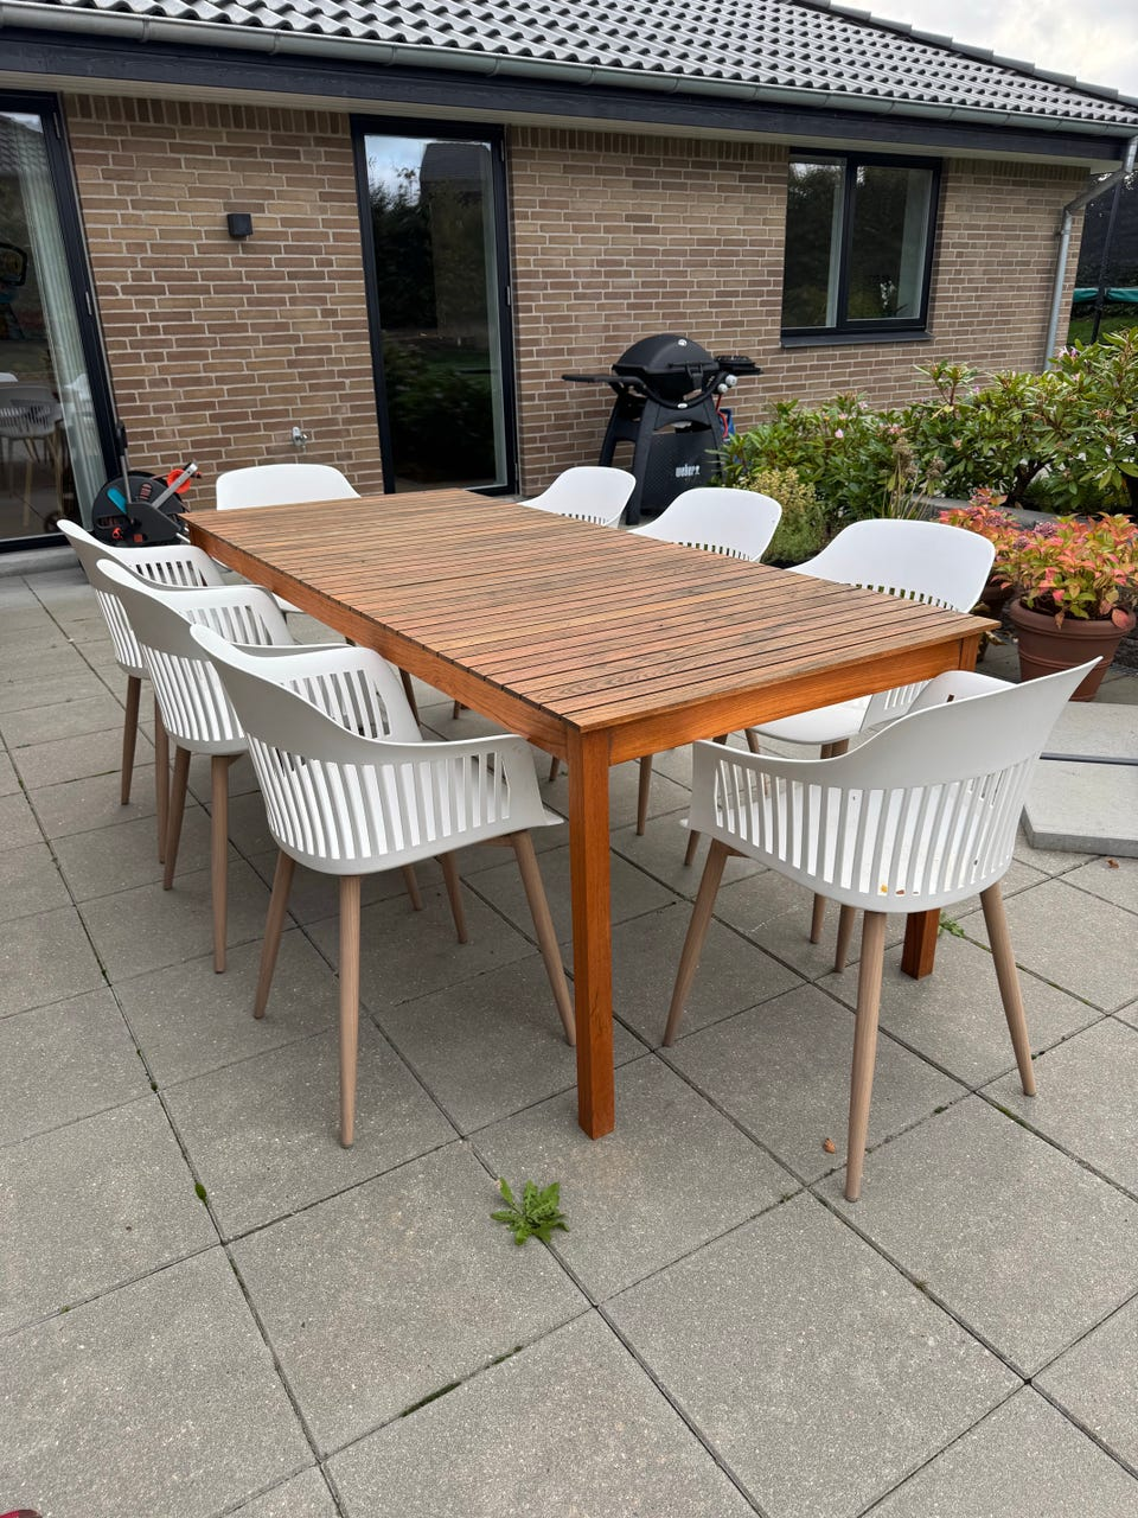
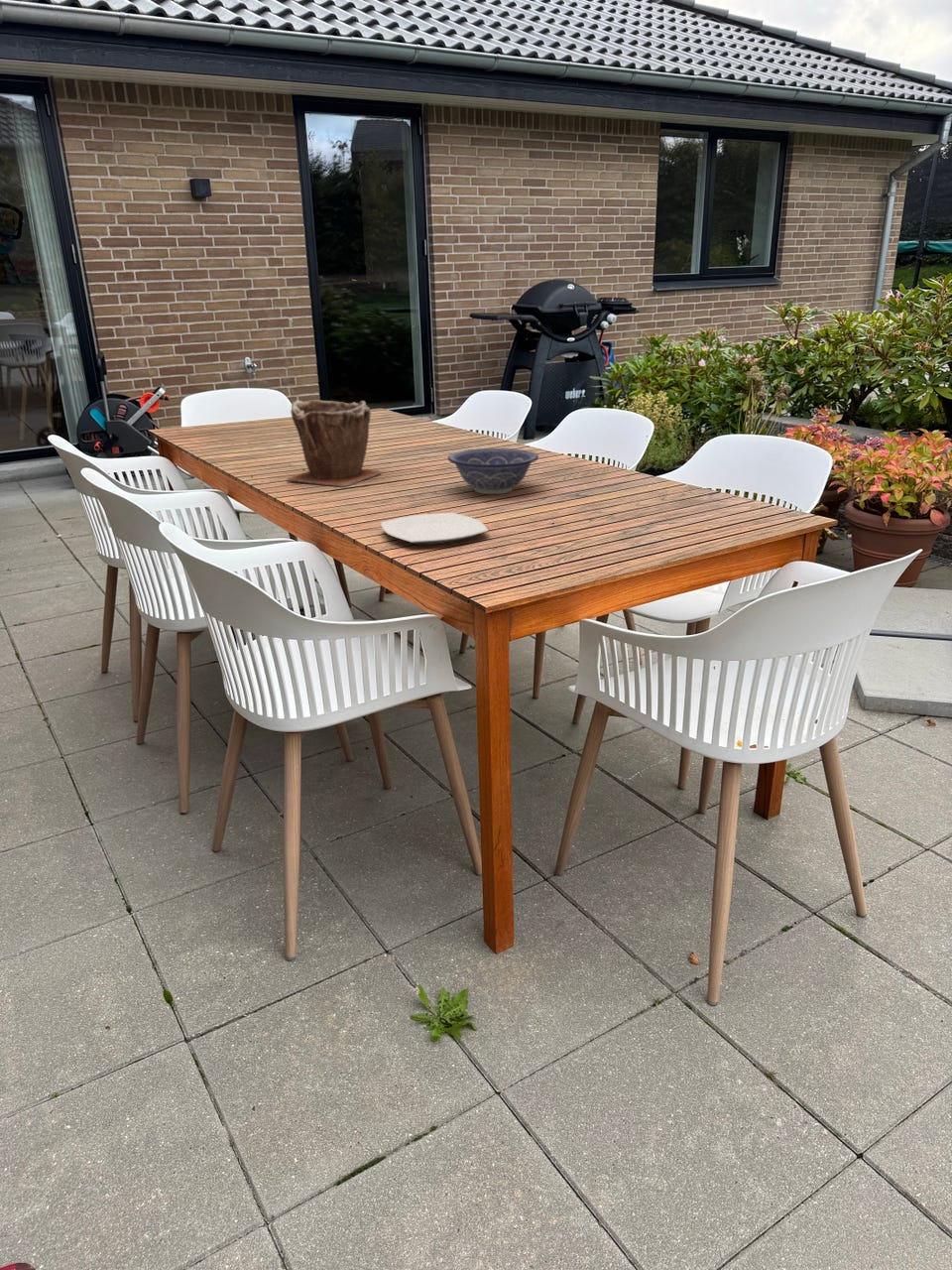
+ plate (433, 530)
+ plant pot (331, 440)
+ decorative bowl (493, 472)
